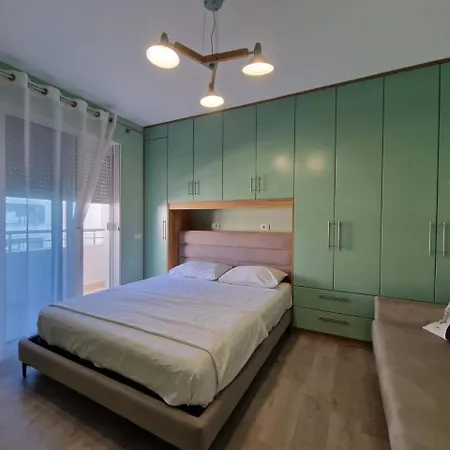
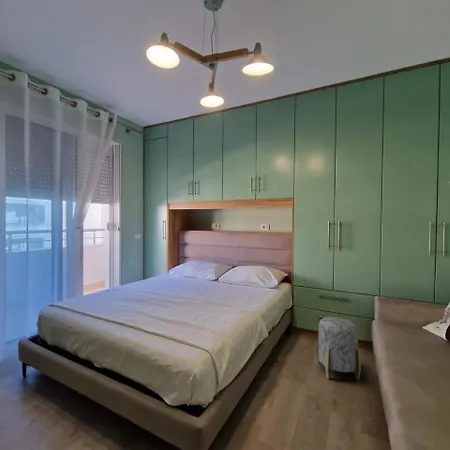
+ stool (337, 345)
